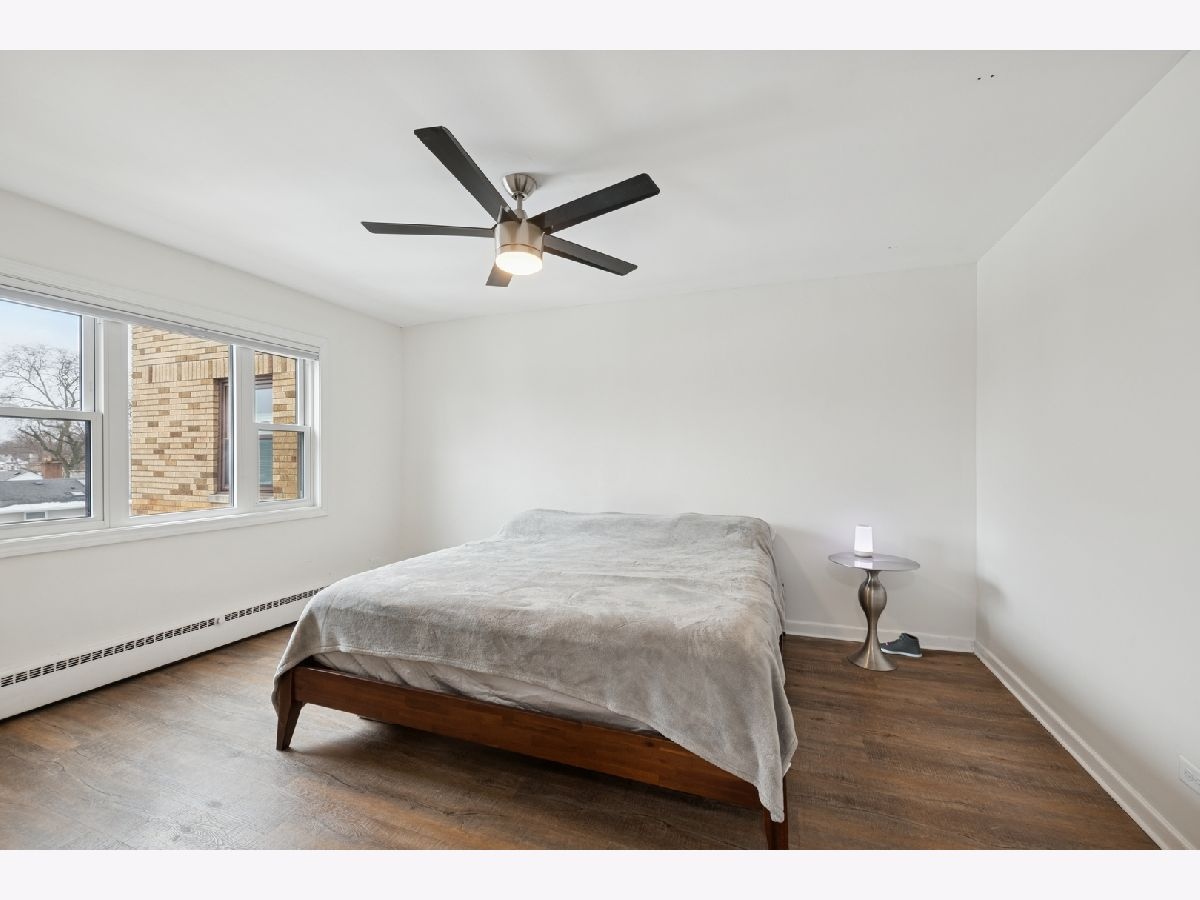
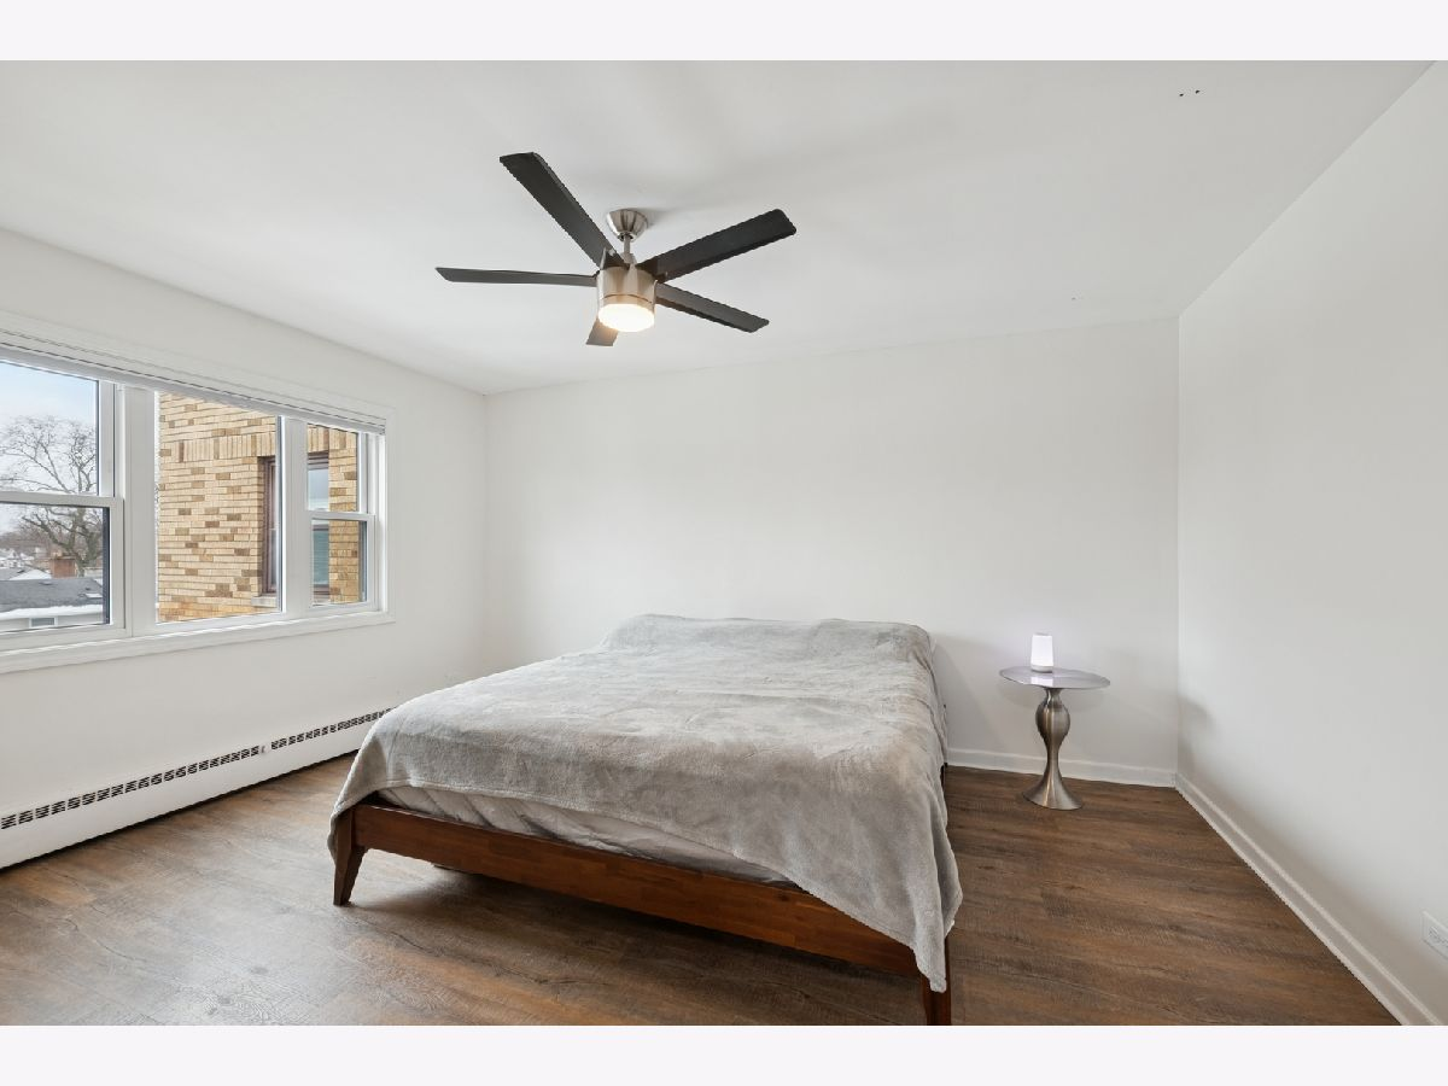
- sneaker (896, 642)
